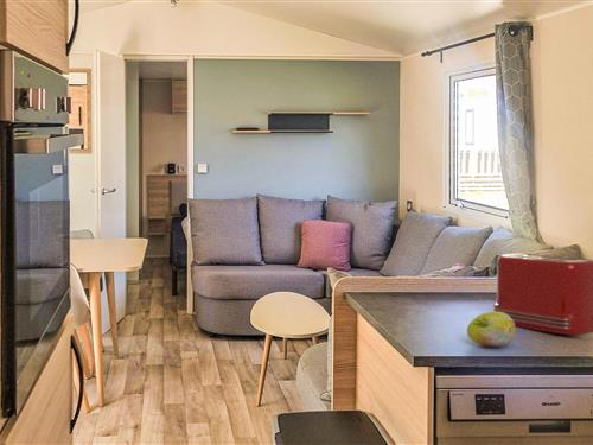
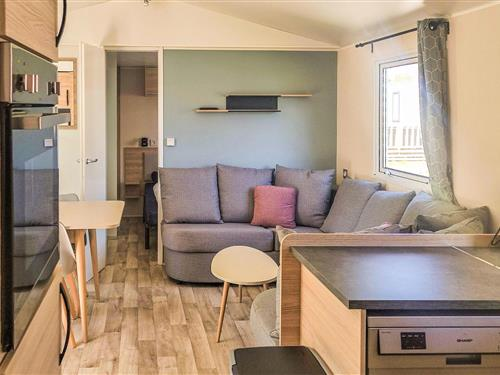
- fruit (490, 329)
- toaster (546, 291)
